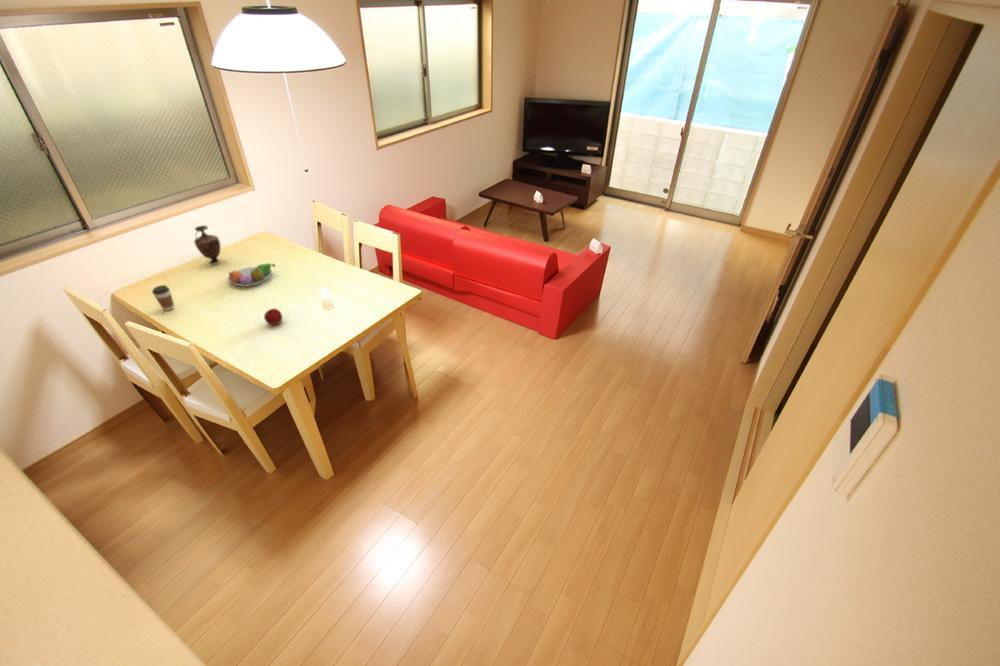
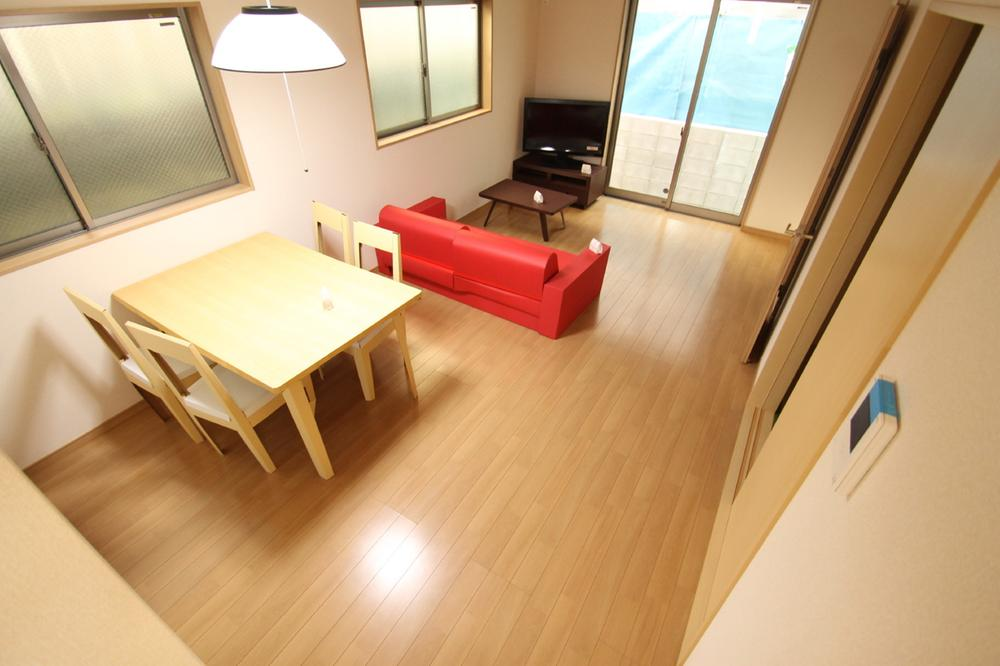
- fruit bowl (251, 271)
- apple (273, 316)
- coffee cup (164, 298)
- vase (208, 243)
